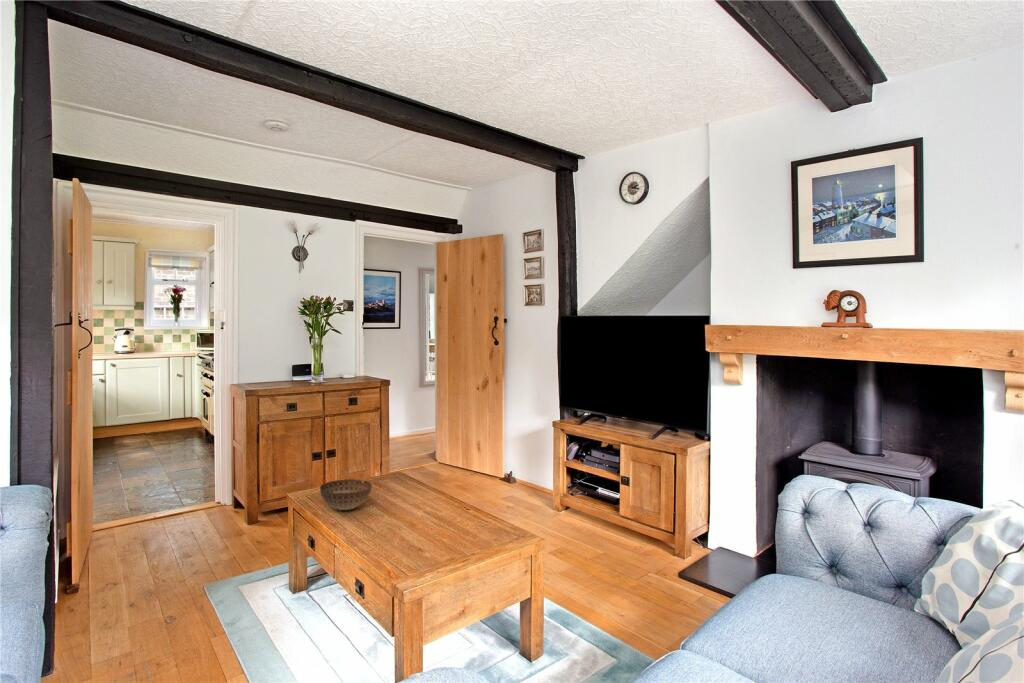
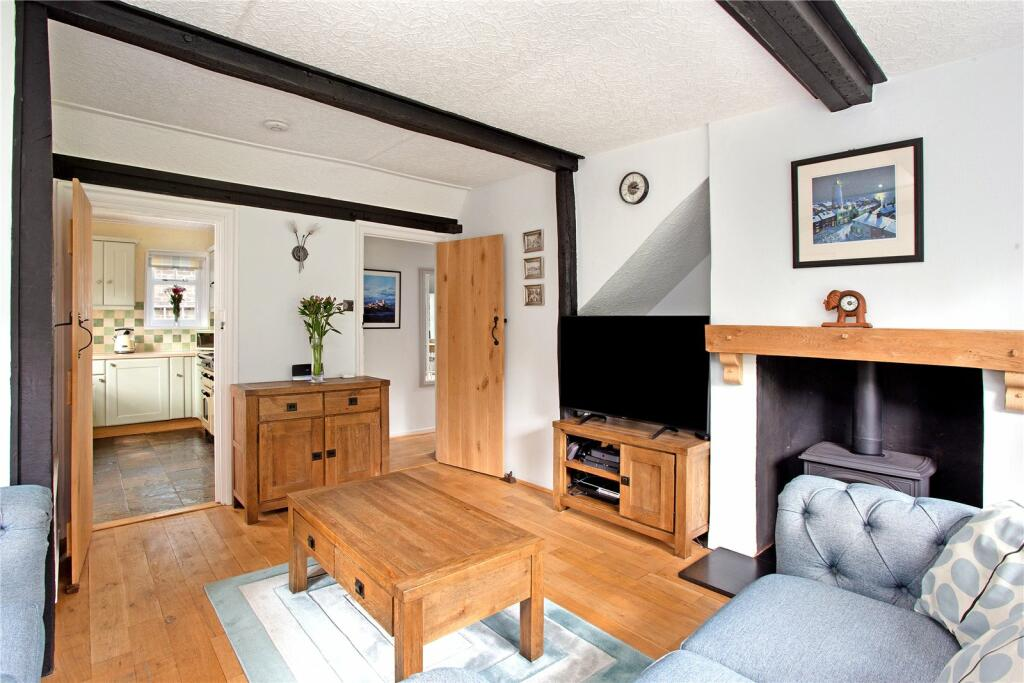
- bowl (346, 497)
